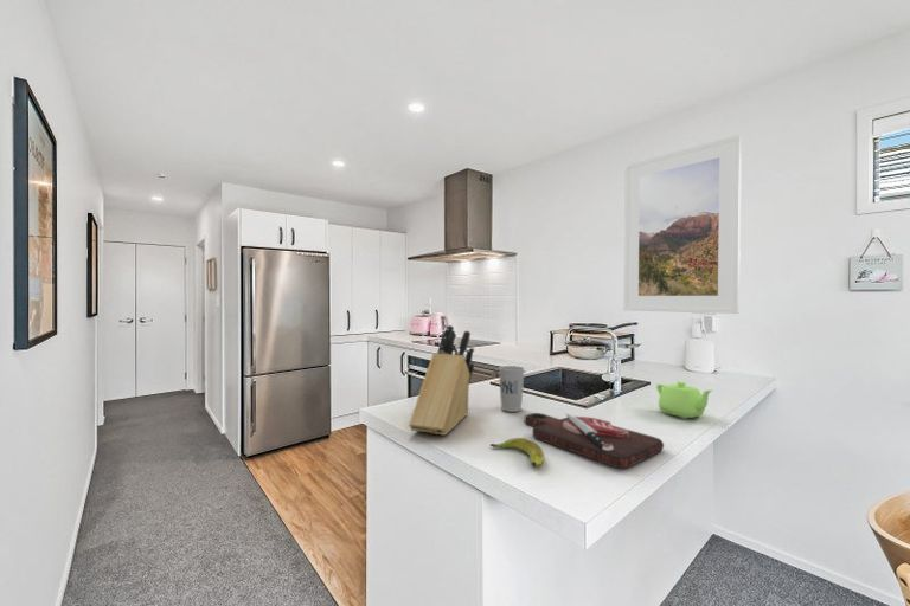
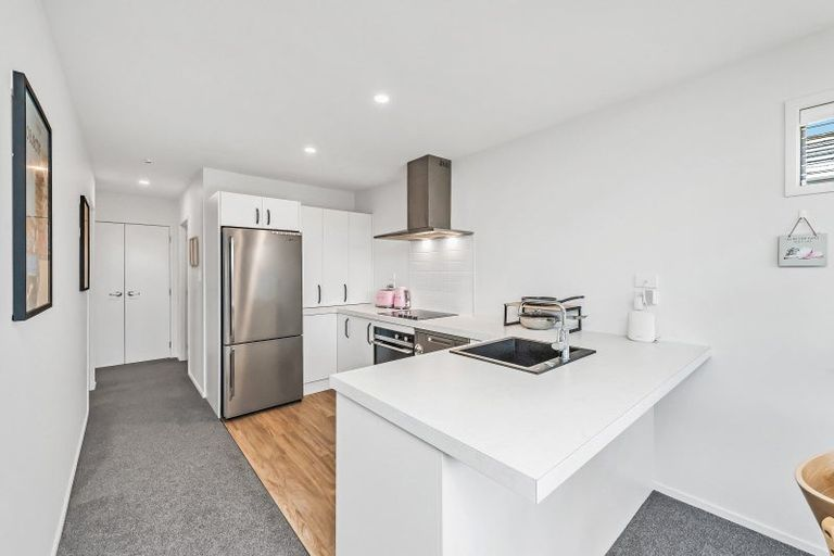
- knife block (446, 373)
- cup (511, 388)
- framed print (675, 232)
- teapot (682, 399)
- cutting board (579, 428)
- banana (523, 449)
